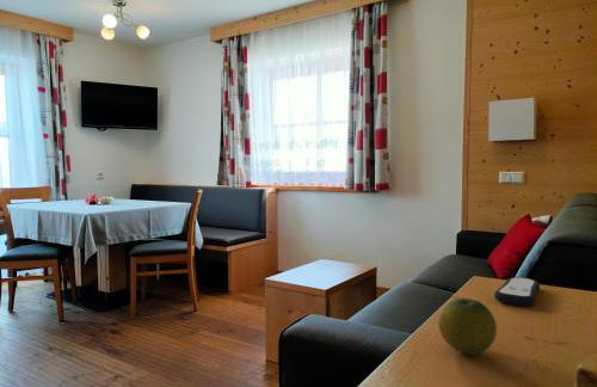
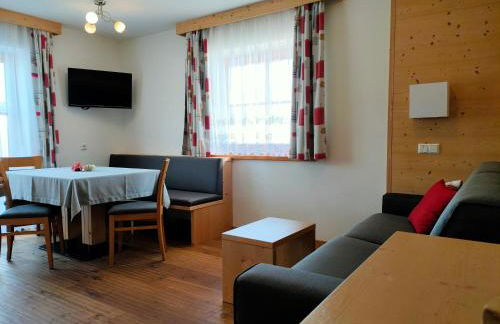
- remote control (518, 289)
- fruit (466, 325)
